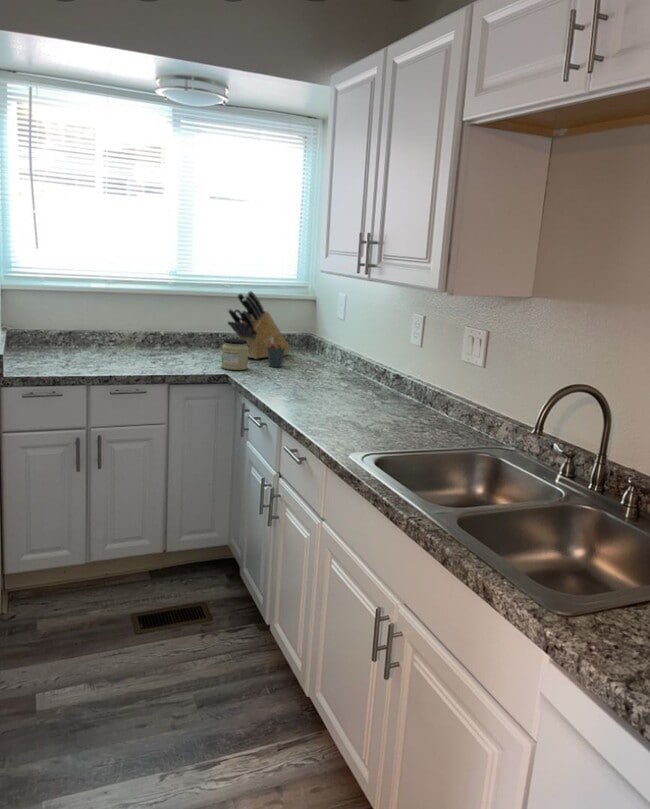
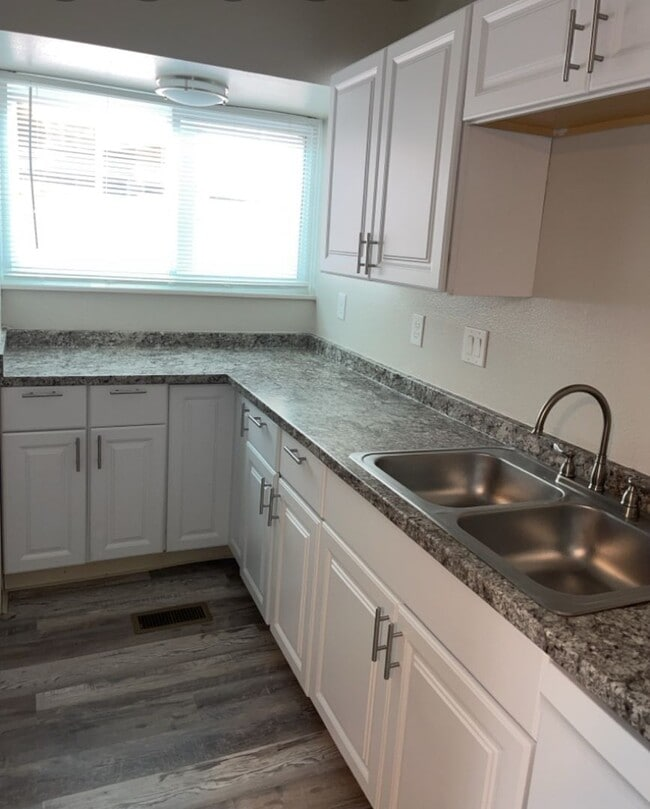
- pen holder (276, 352)
- jar (235, 354)
- knife block (260, 323)
